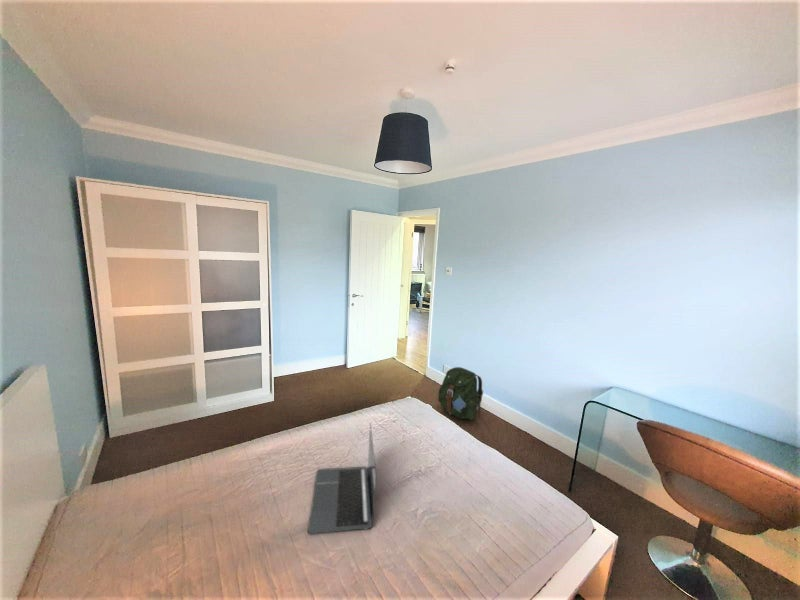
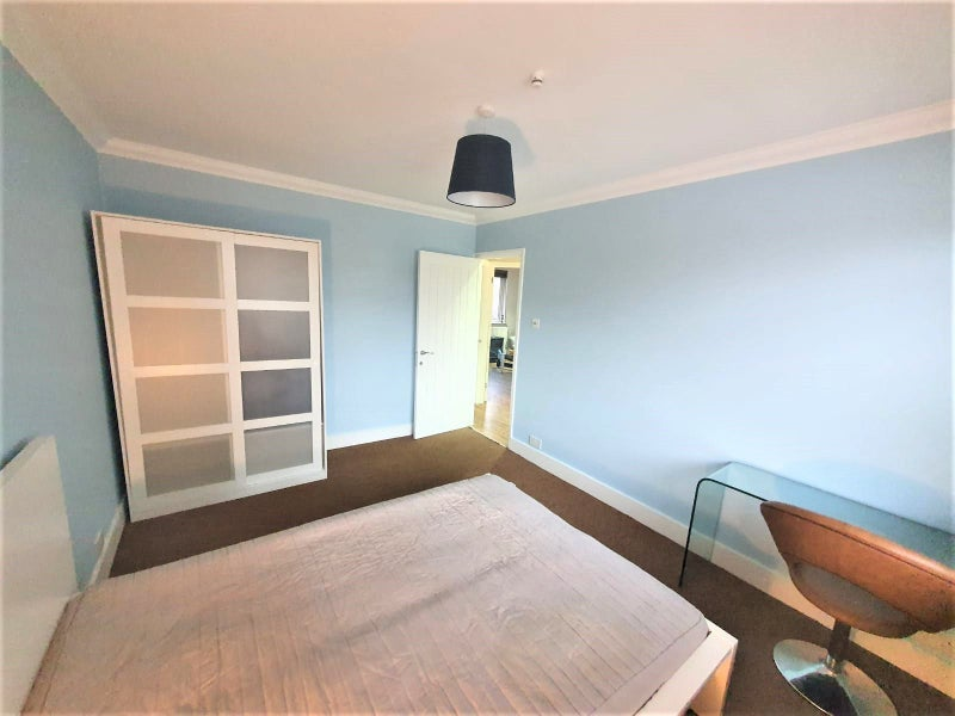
- laptop (343, 471)
- backpack (461, 392)
